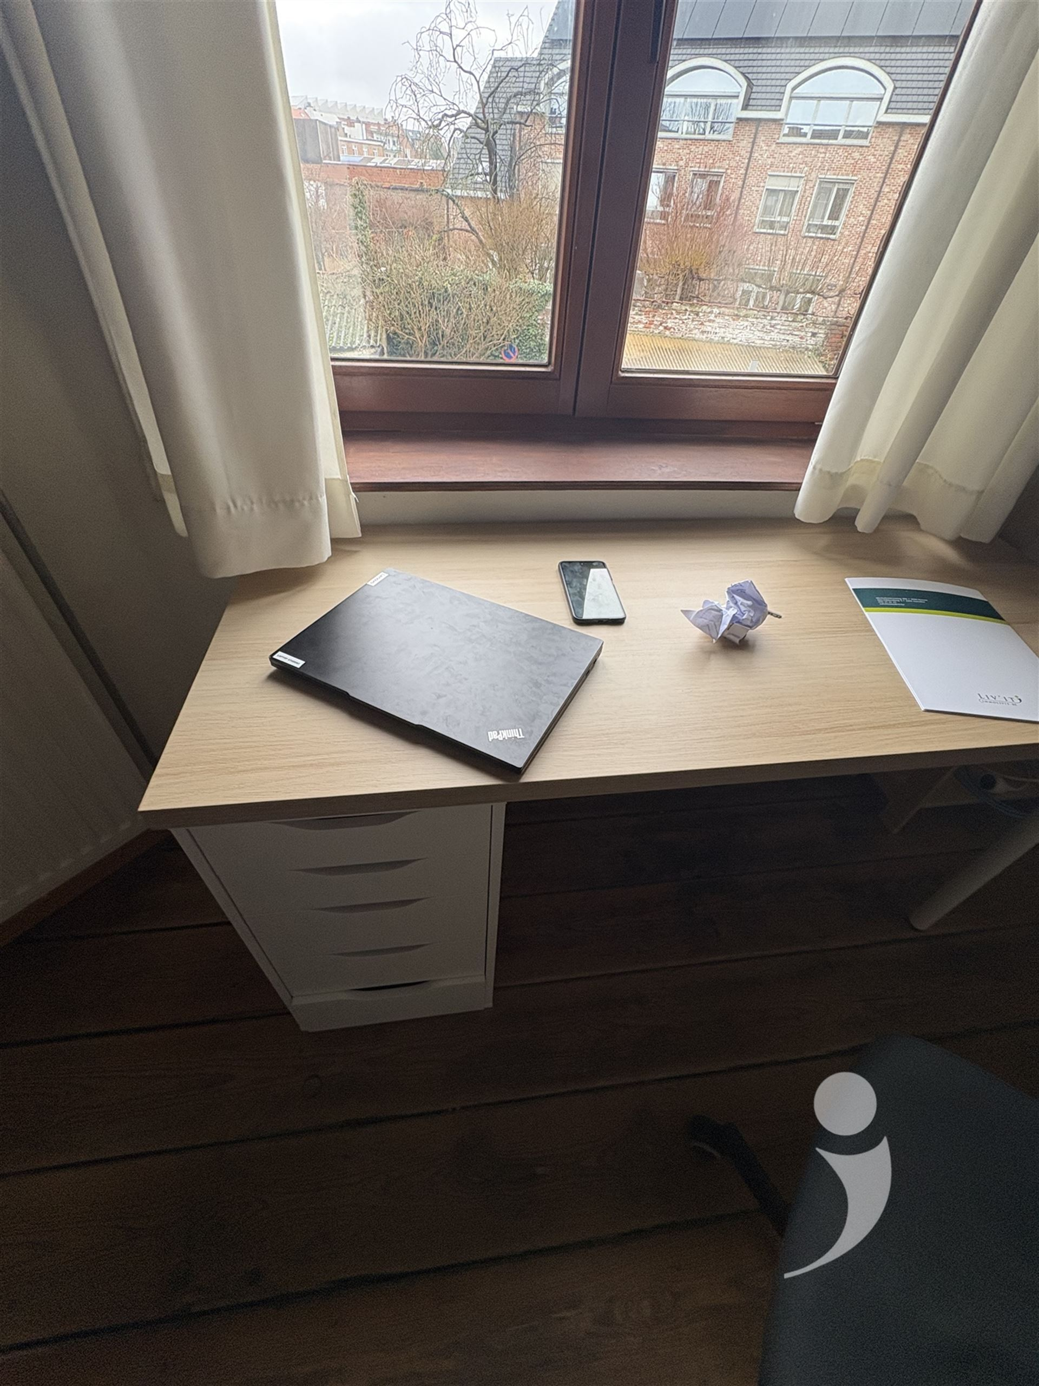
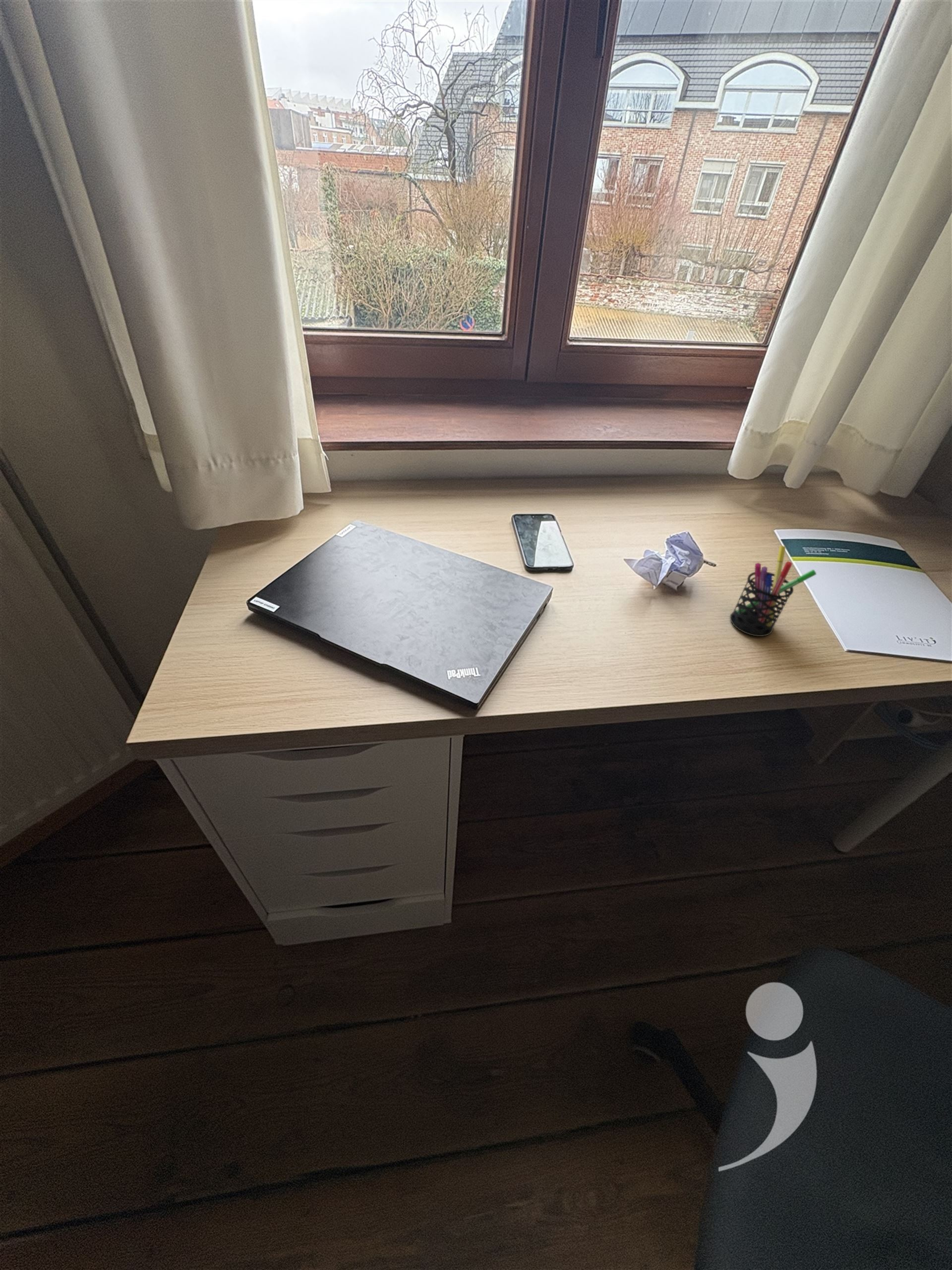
+ pen holder (773, 591)
